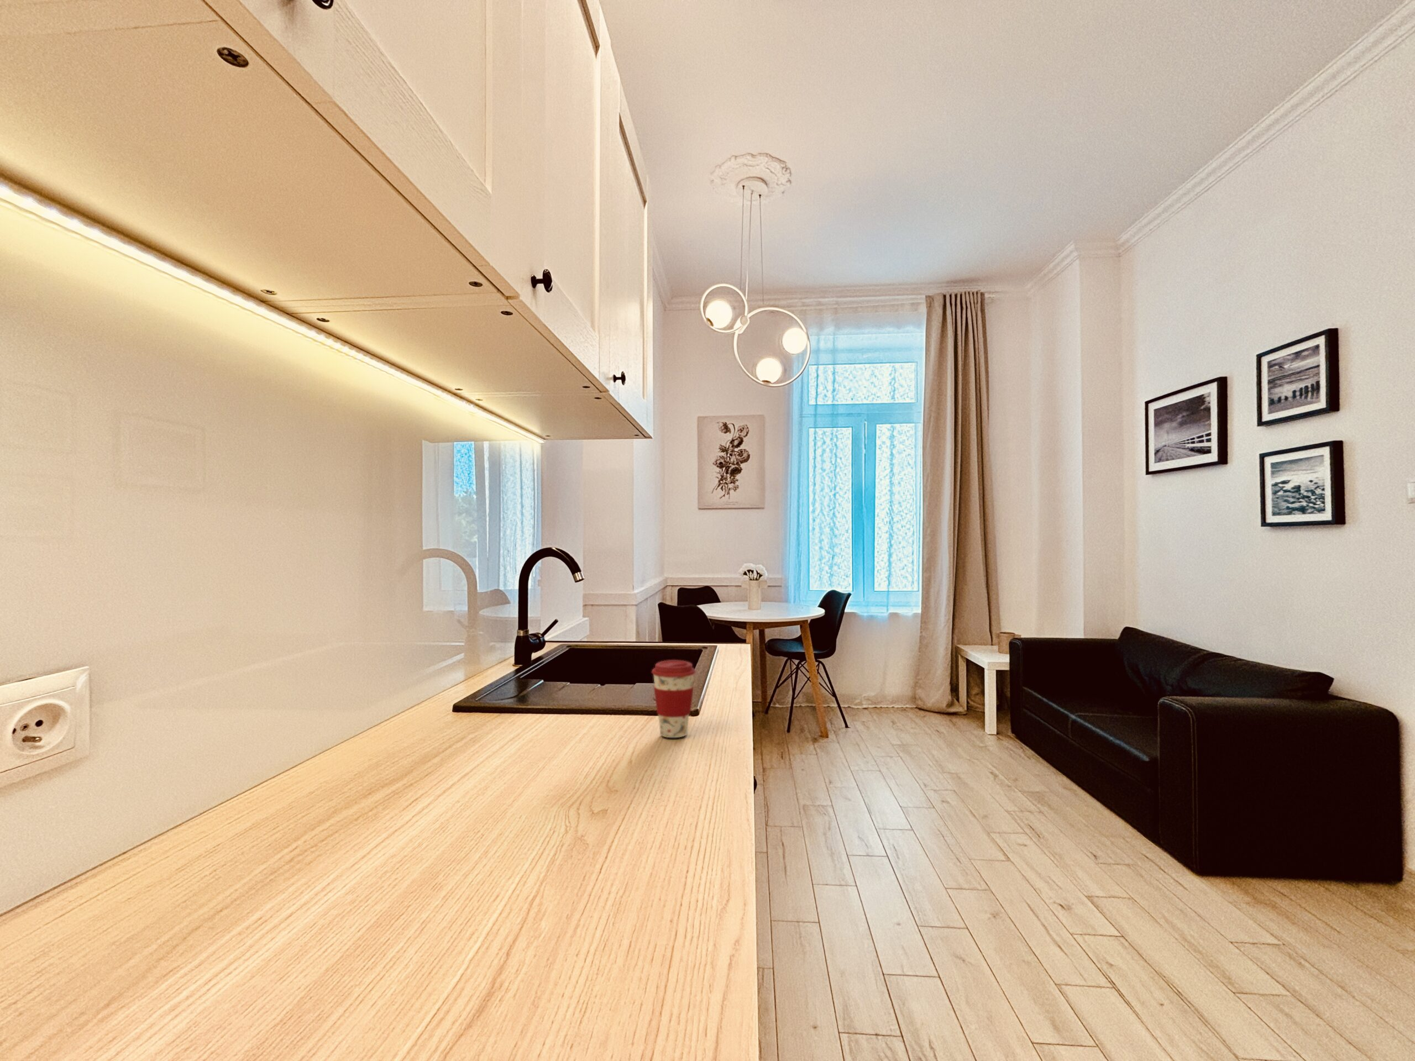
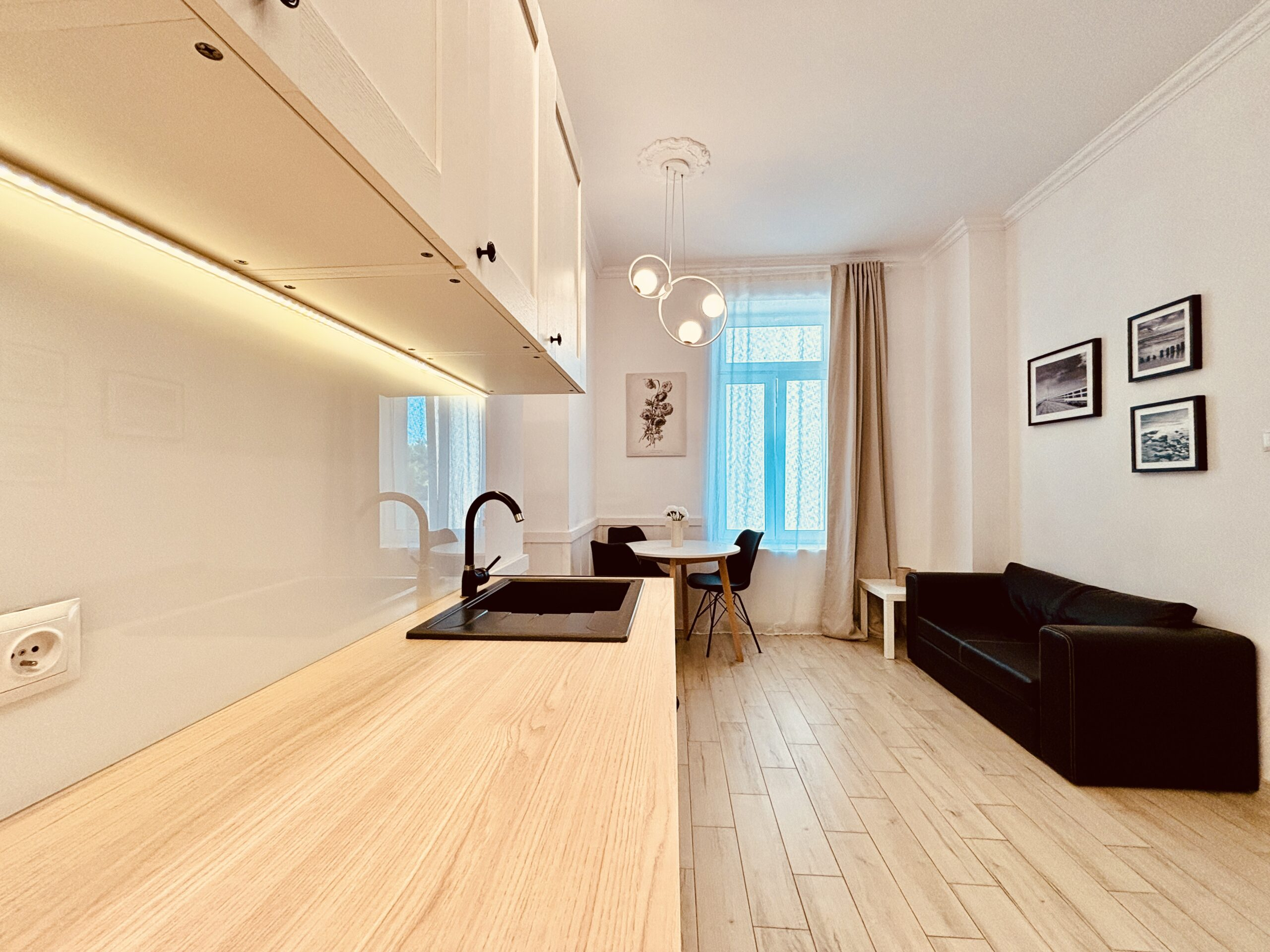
- coffee cup (673, 699)
